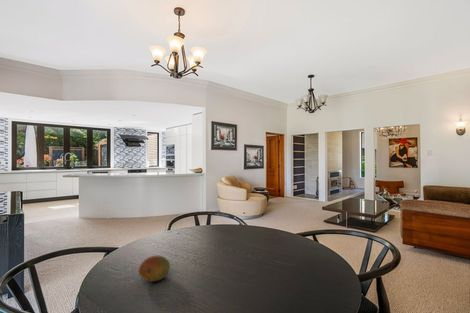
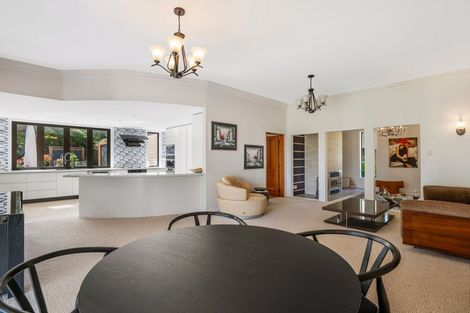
- fruit (155, 267)
